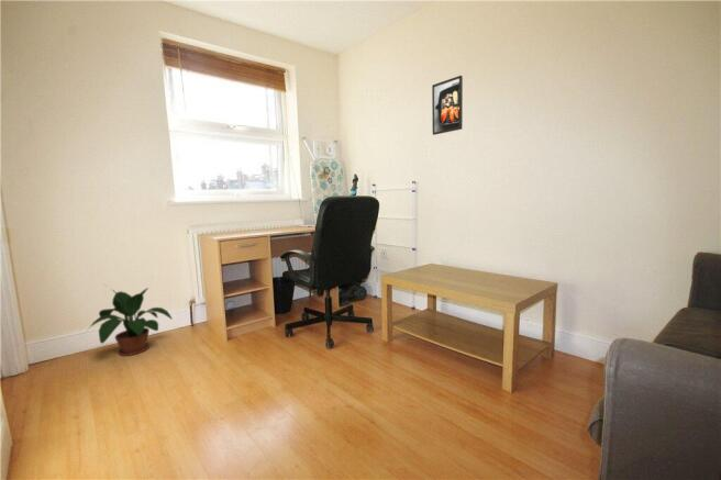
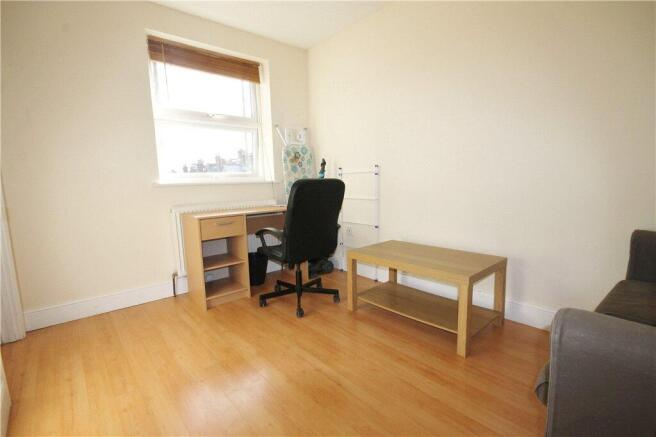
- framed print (446, 105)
- potted plant (129, 314)
